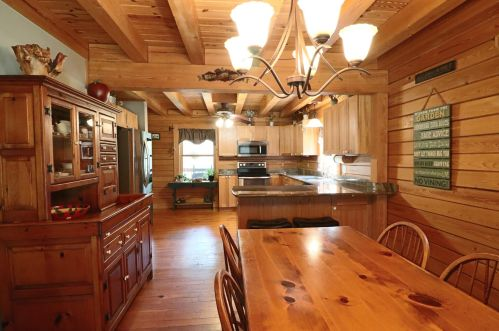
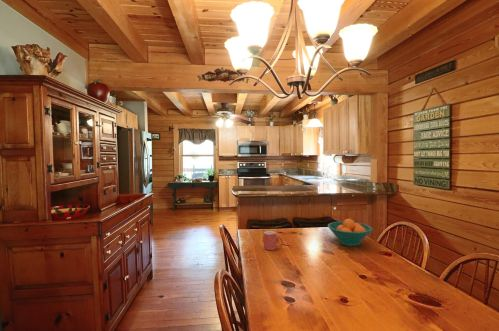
+ fruit bowl (349, 231)
+ mug (273, 240)
